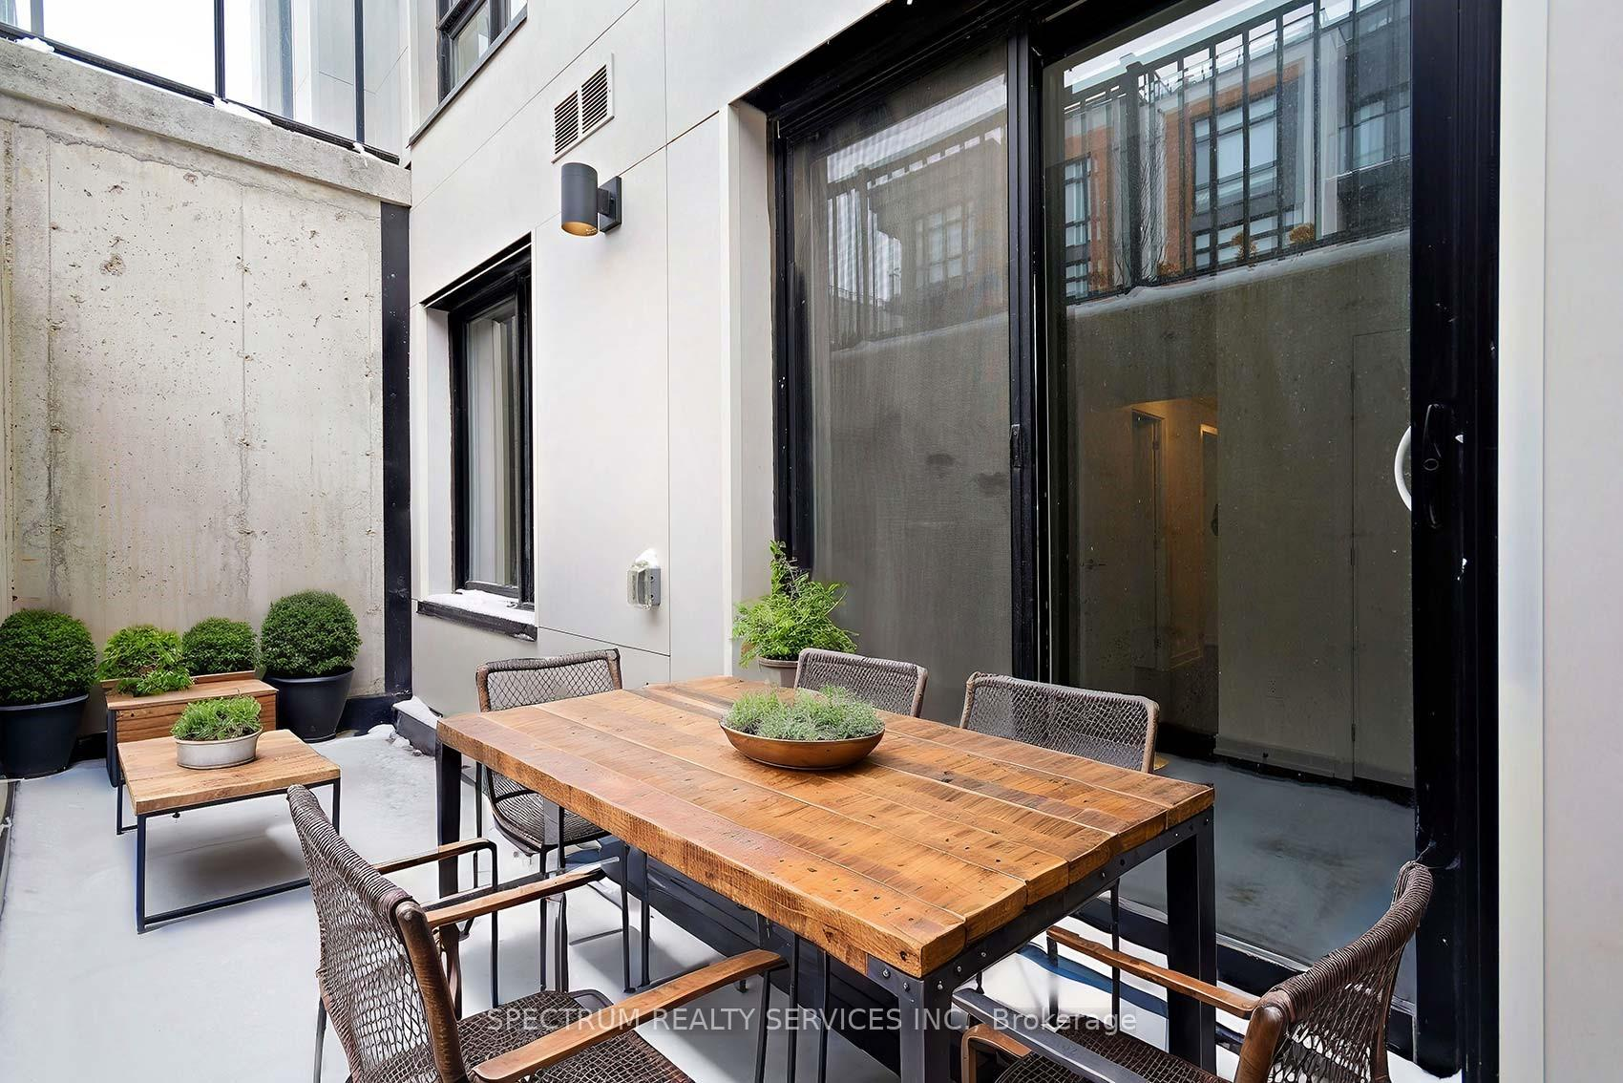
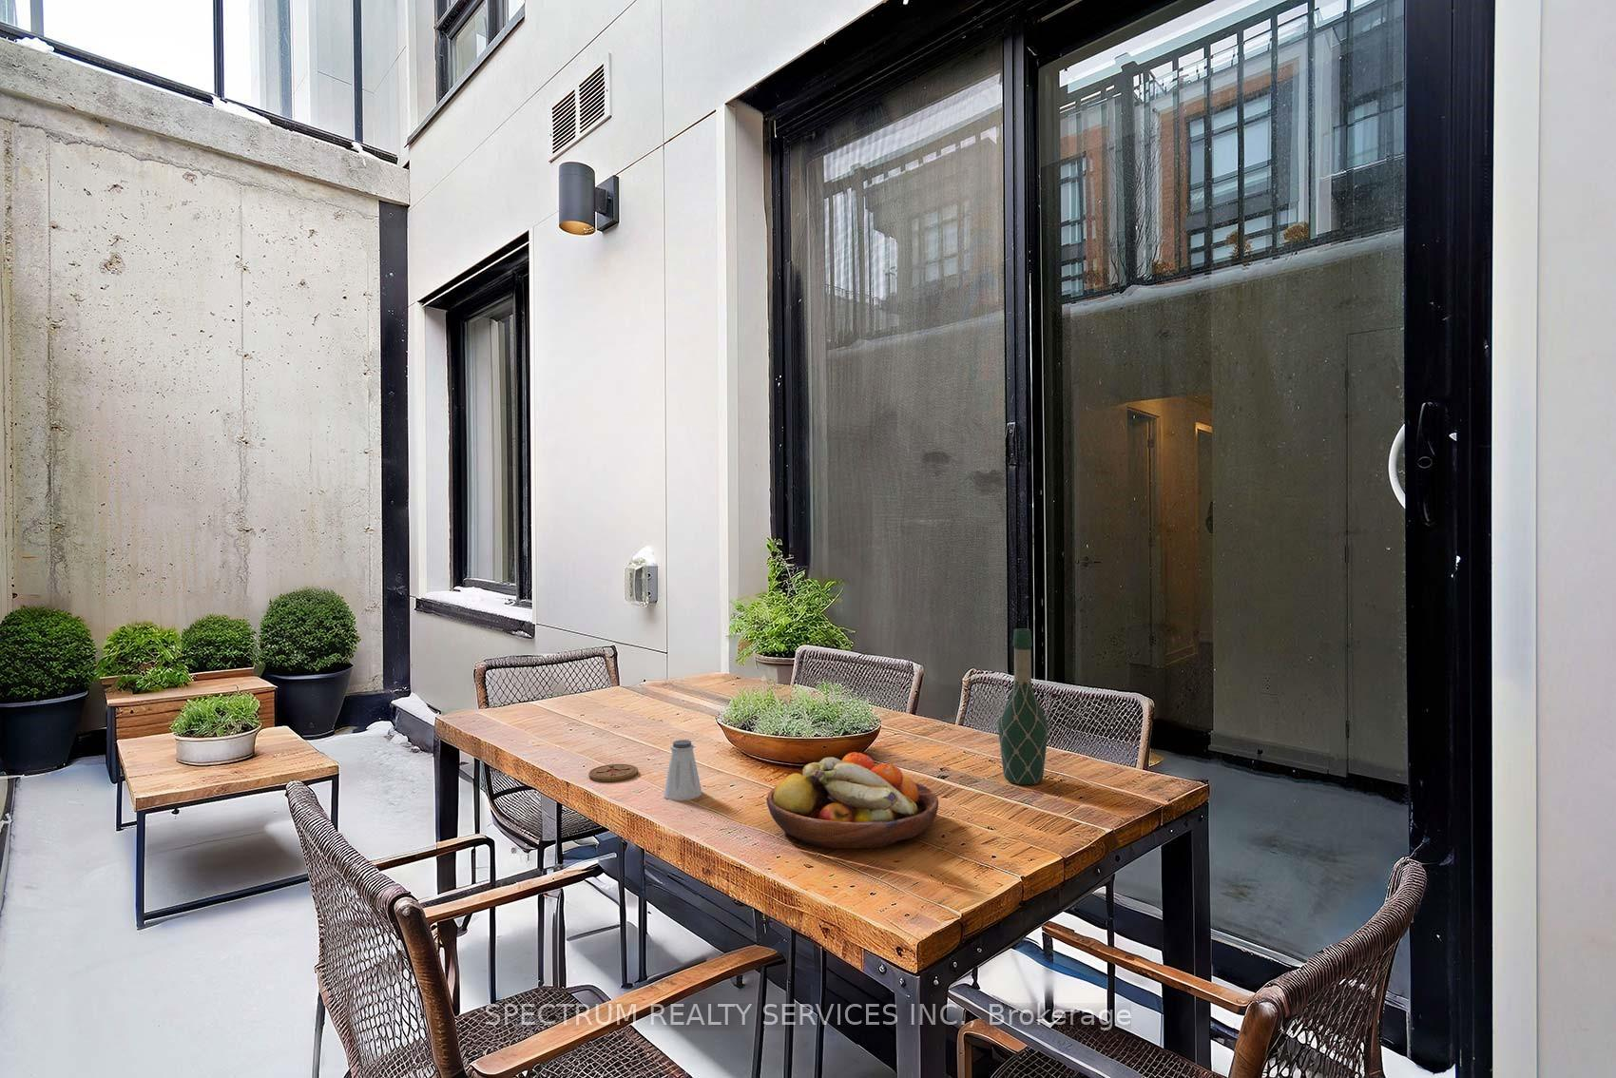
+ saltshaker (682, 768)
+ coaster (614, 772)
+ wine bottle (1023, 704)
+ fruit bowl (853, 789)
